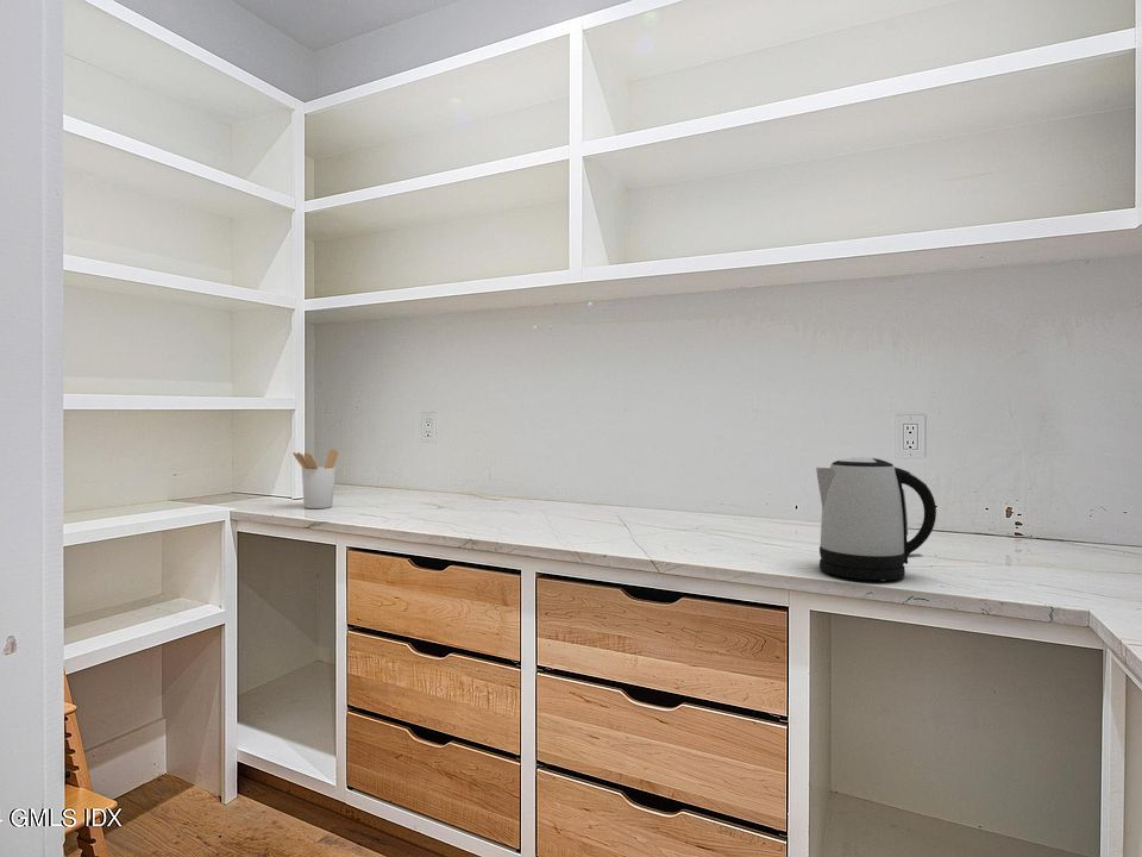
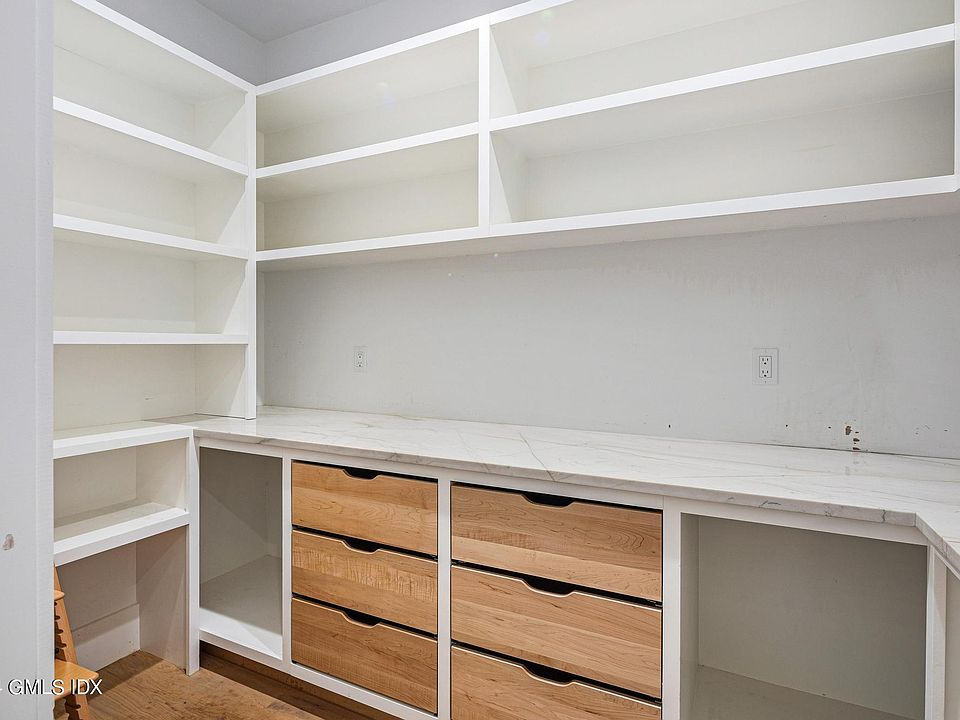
- utensil holder (313, 477)
- kettle (873, 515)
